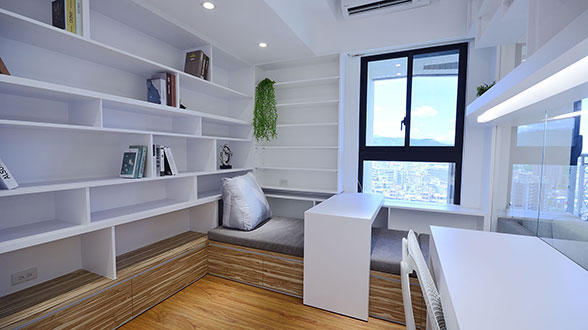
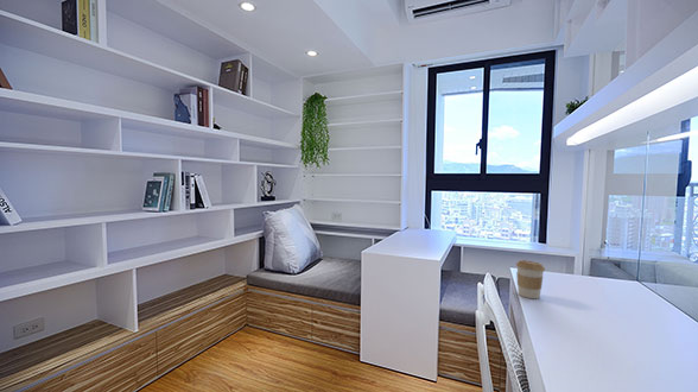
+ coffee cup (529, 278)
